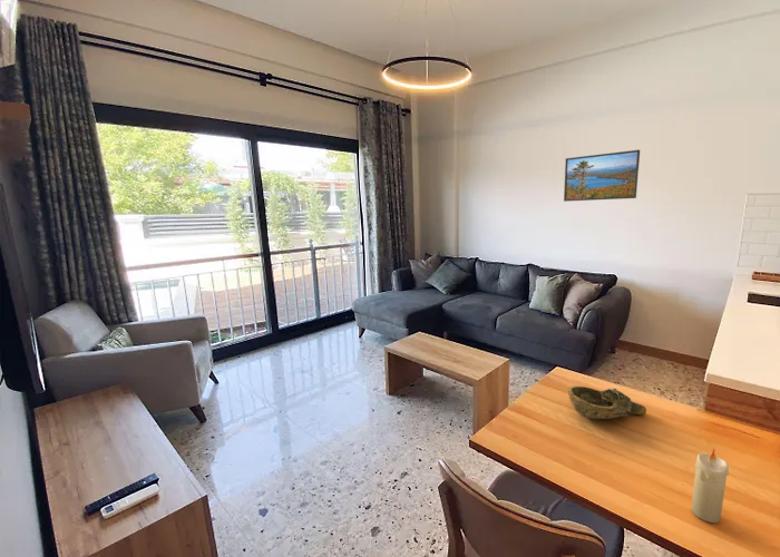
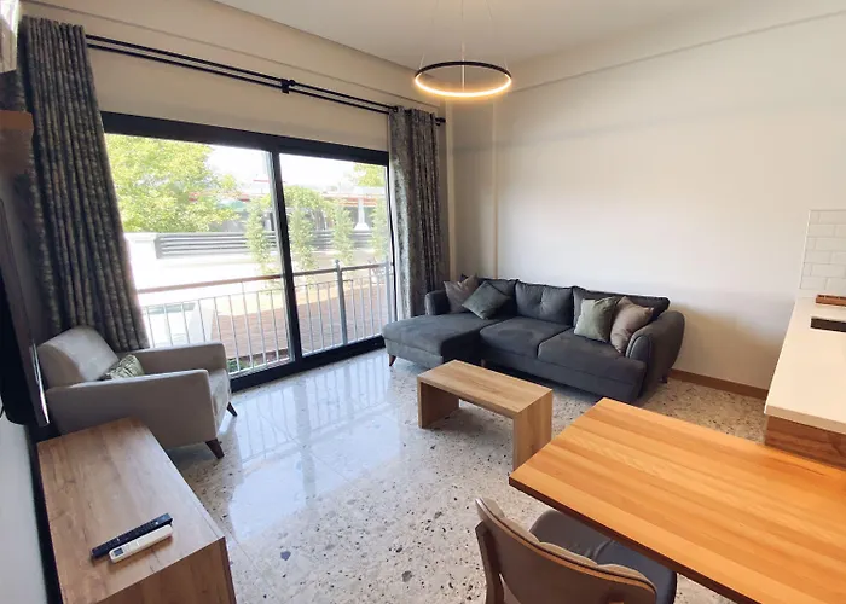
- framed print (598, 177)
- decorative bowl (606, 401)
- candle (710, 481)
